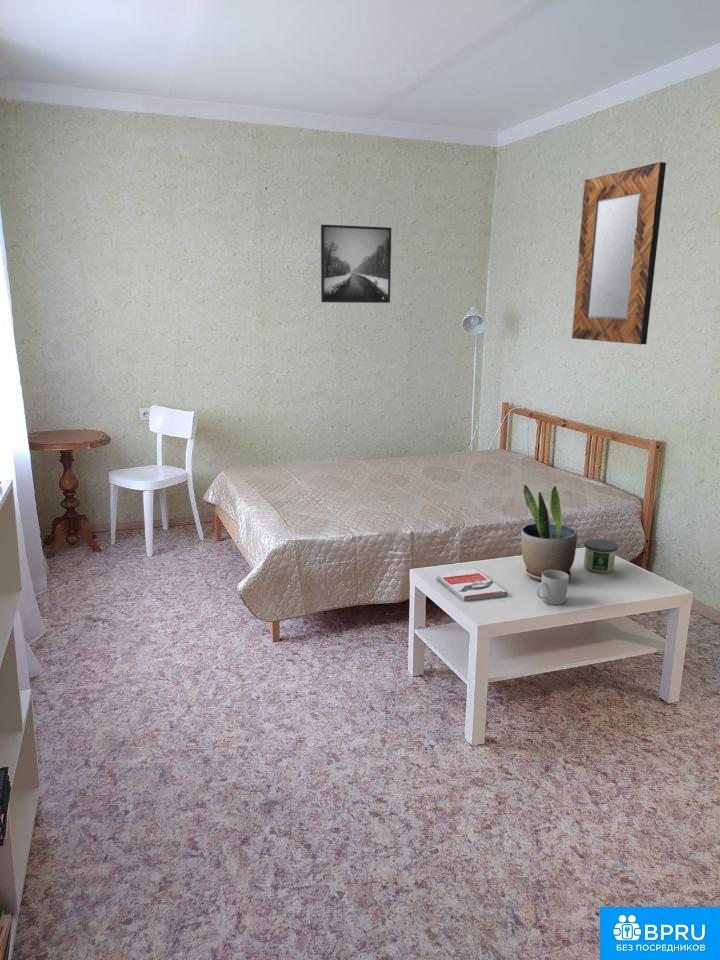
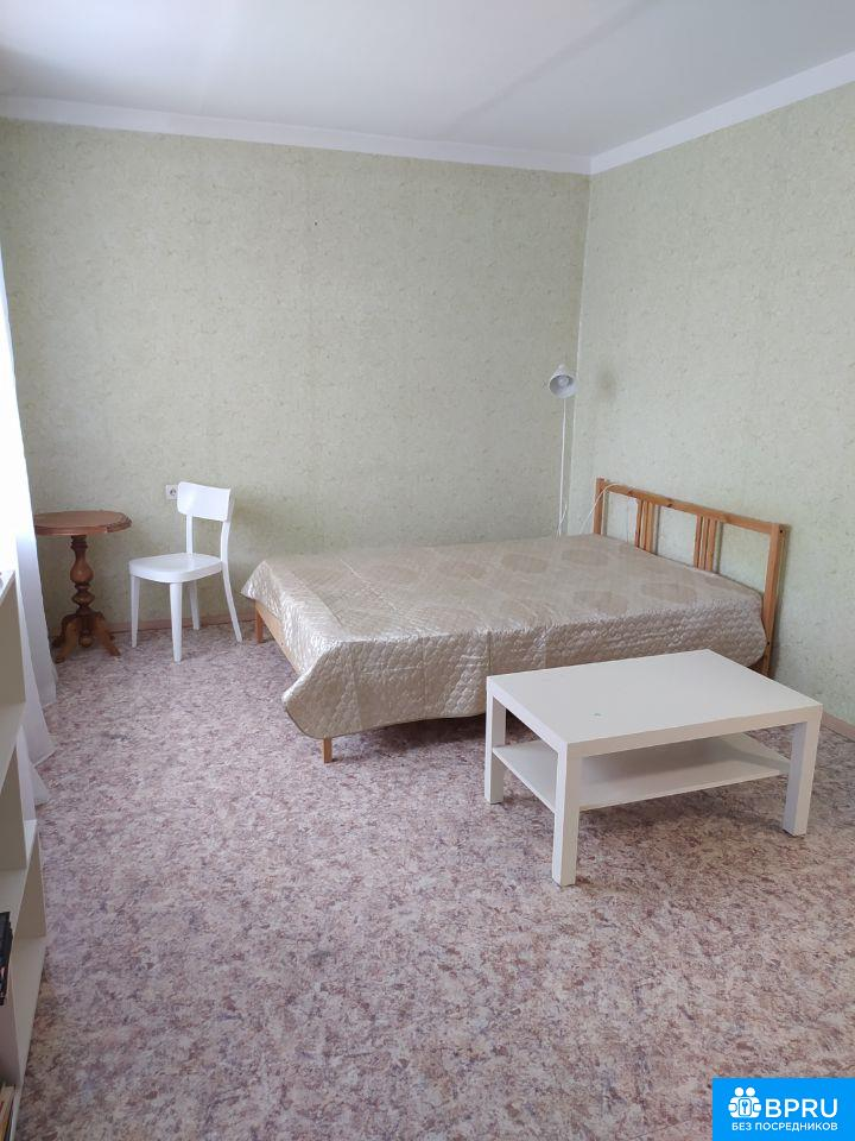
- home mirror (614, 259)
- mug (550, 588)
- candle (599, 556)
- book (470, 584)
- potted plant (549, 528)
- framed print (356, 264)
